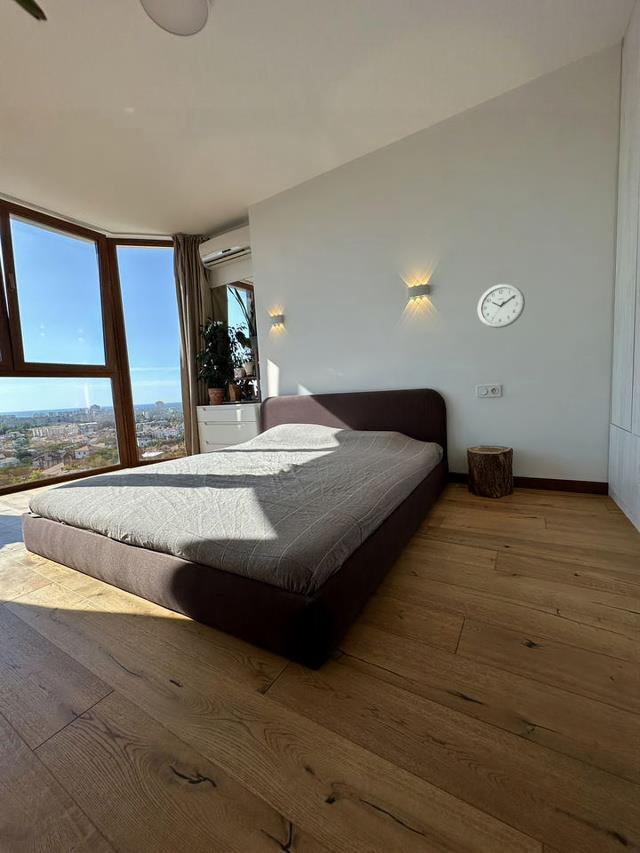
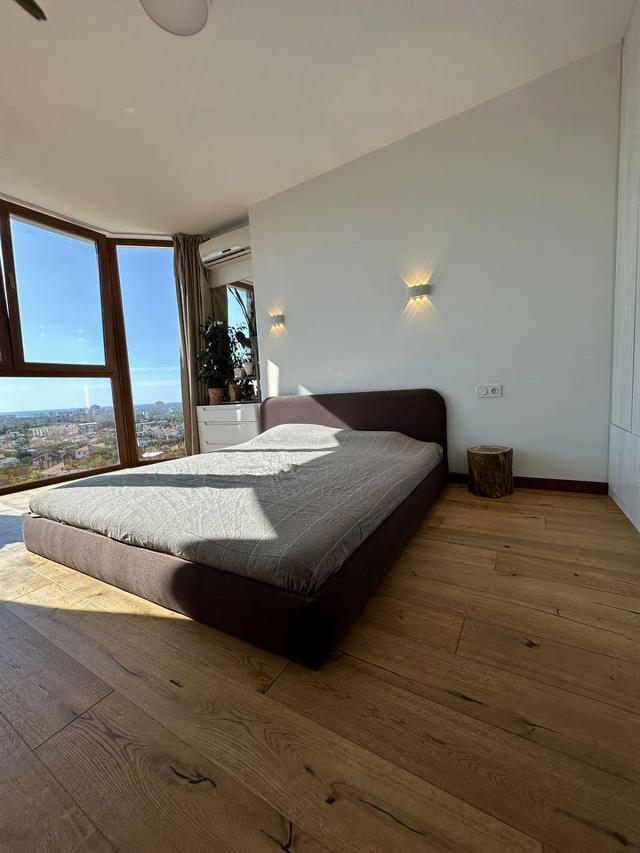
- wall clock (500, 306)
